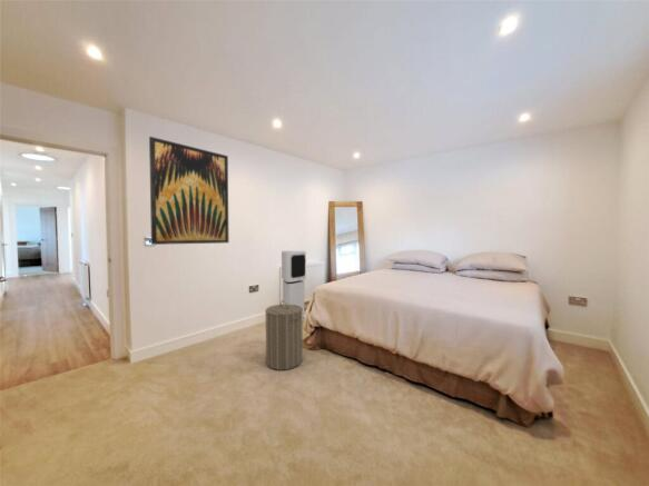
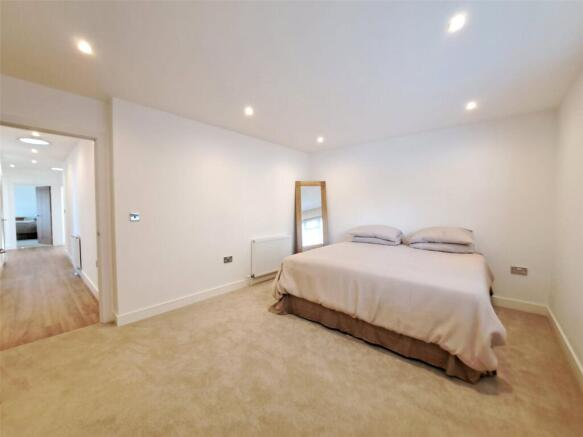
- laundry hamper (284, 330)
- air purifier (289, 286)
- wall art (193, 196)
